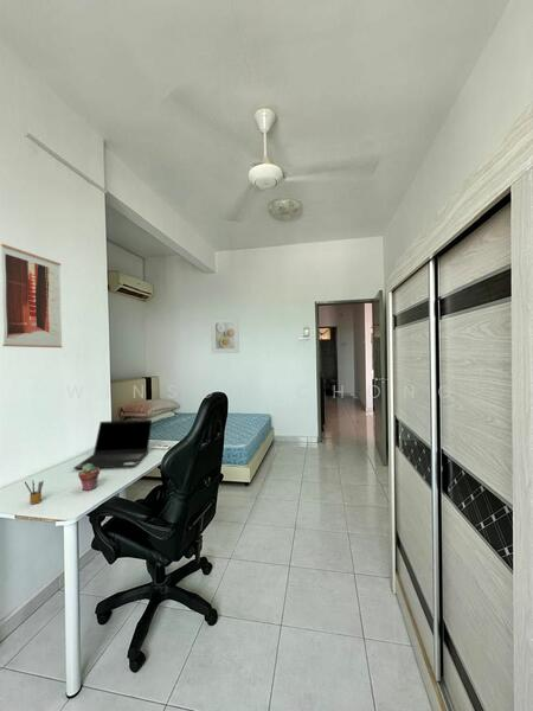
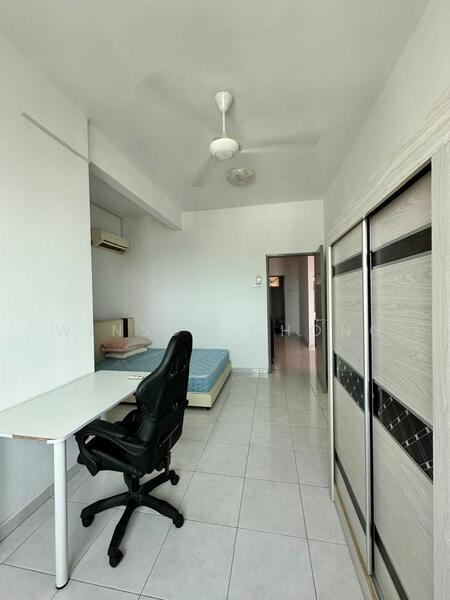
- pencil box (33, 491)
- potted succulent (89, 475)
- laptop computer (116, 442)
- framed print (225, 335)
- wall art (34, 300)
